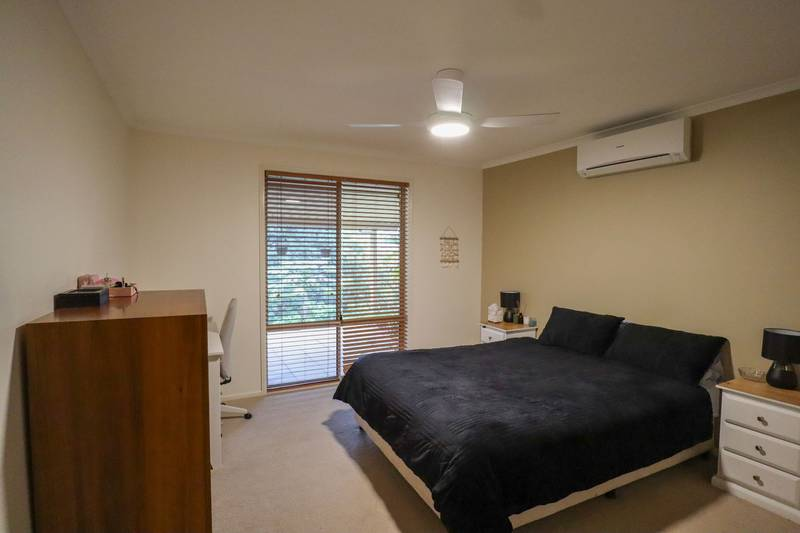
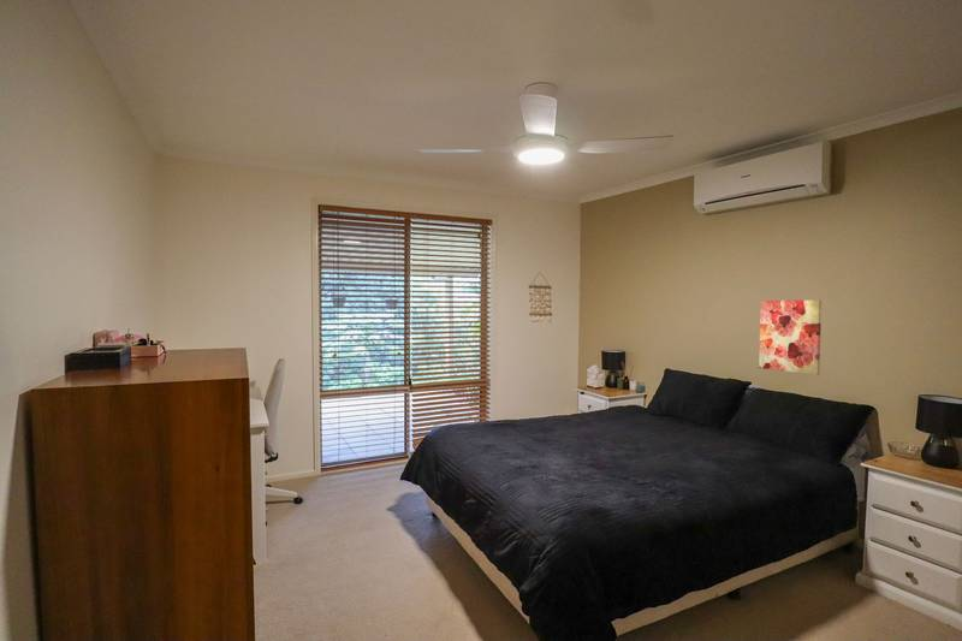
+ wall art (788, 336)
